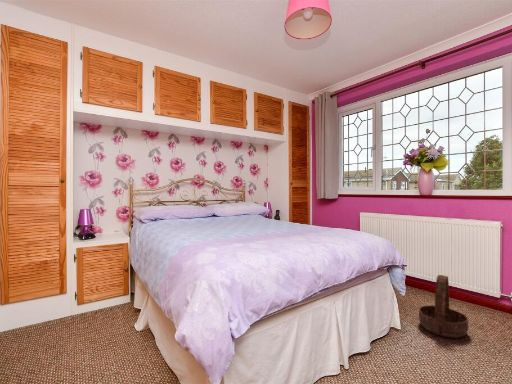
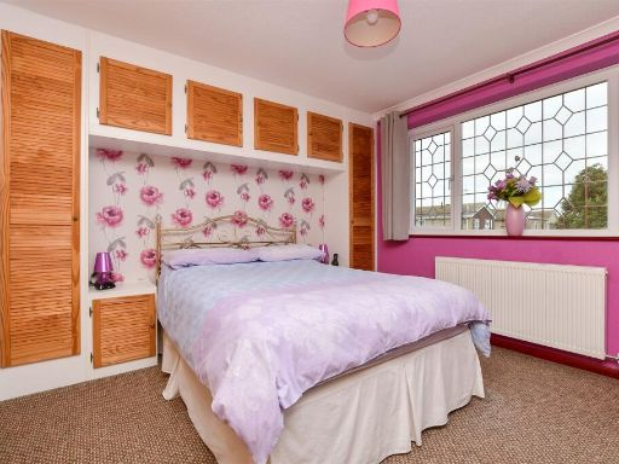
- basket (442, 302)
